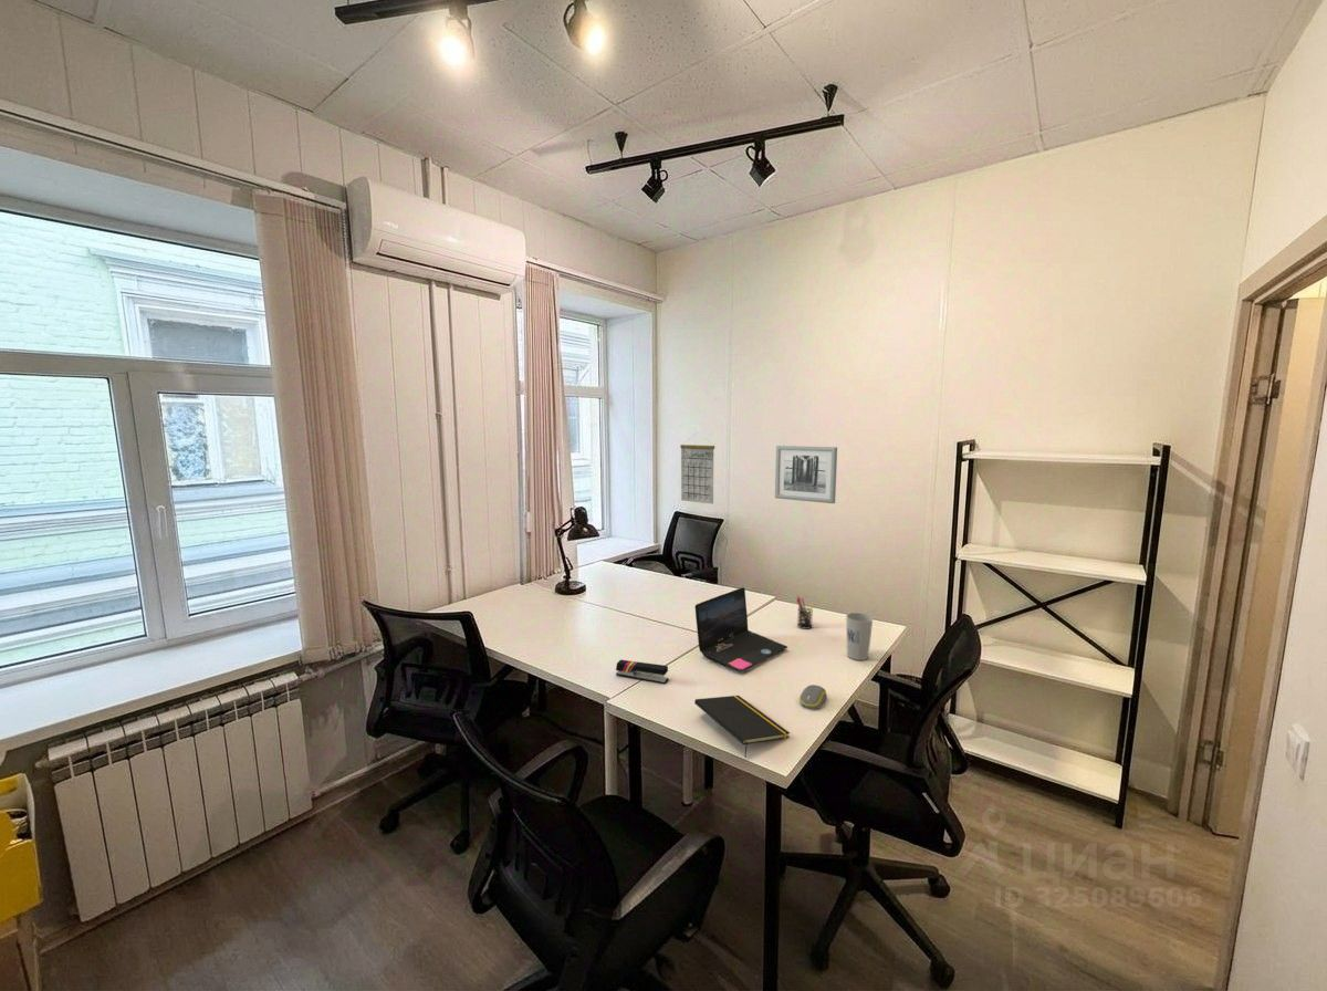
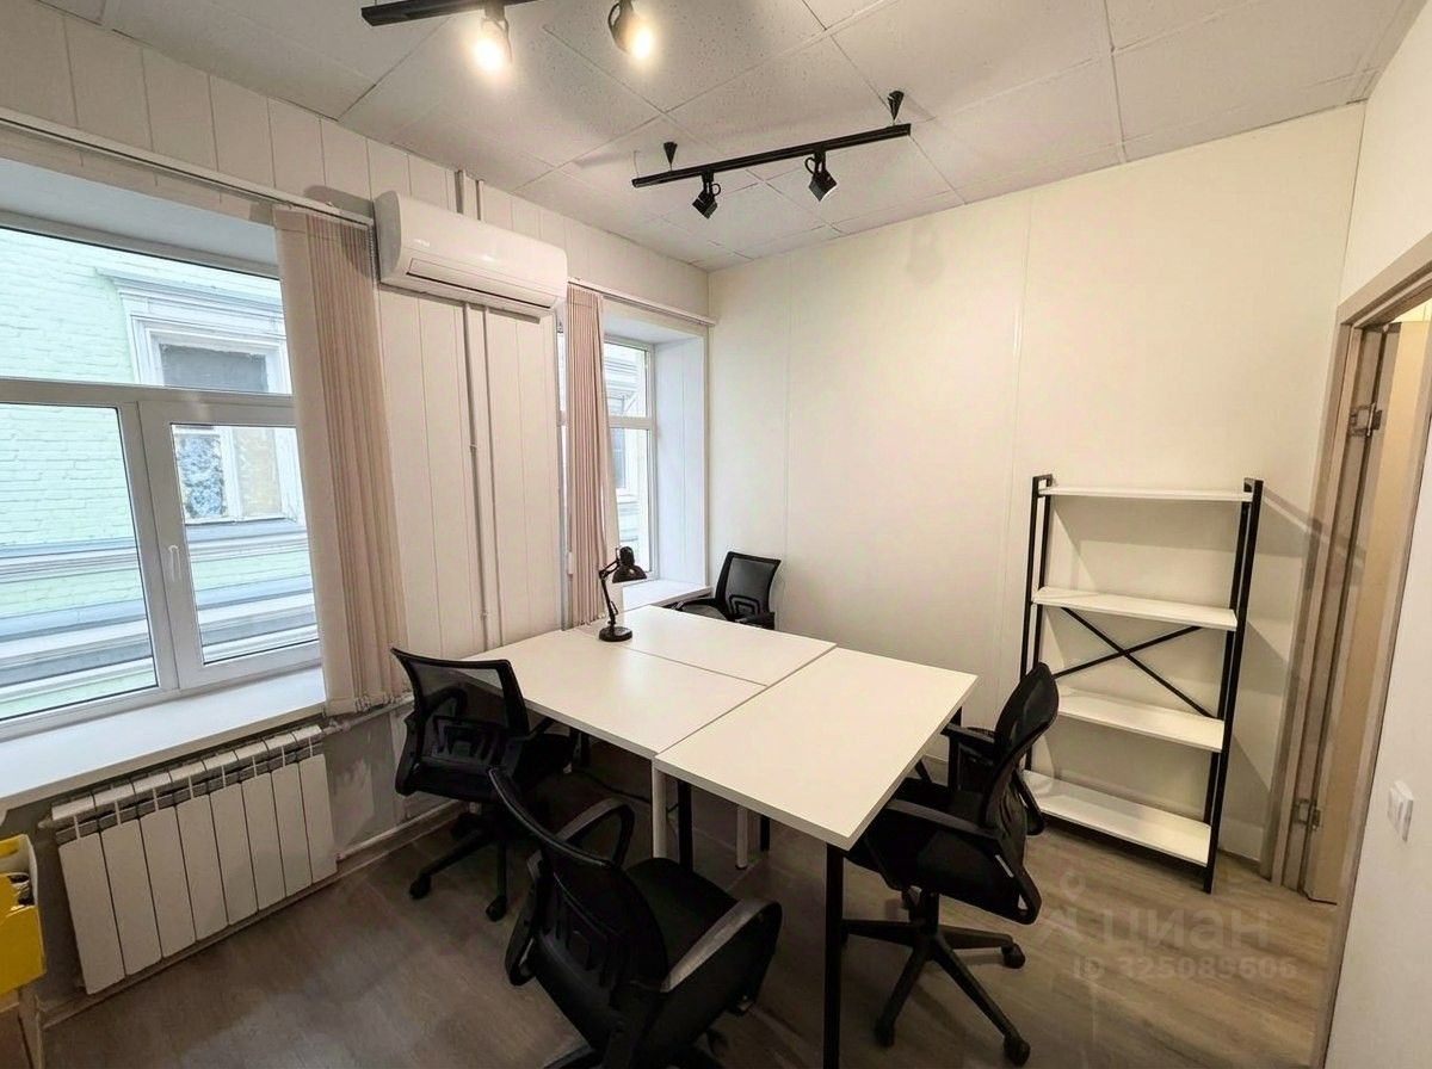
- computer mouse (813, 695)
- cup (858, 636)
- wall art (804, 473)
- stapler (641, 670)
- calendar (697, 467)
- laptop (741, 627)
- pen holder (803, 612)
- notepad (740, 717)
